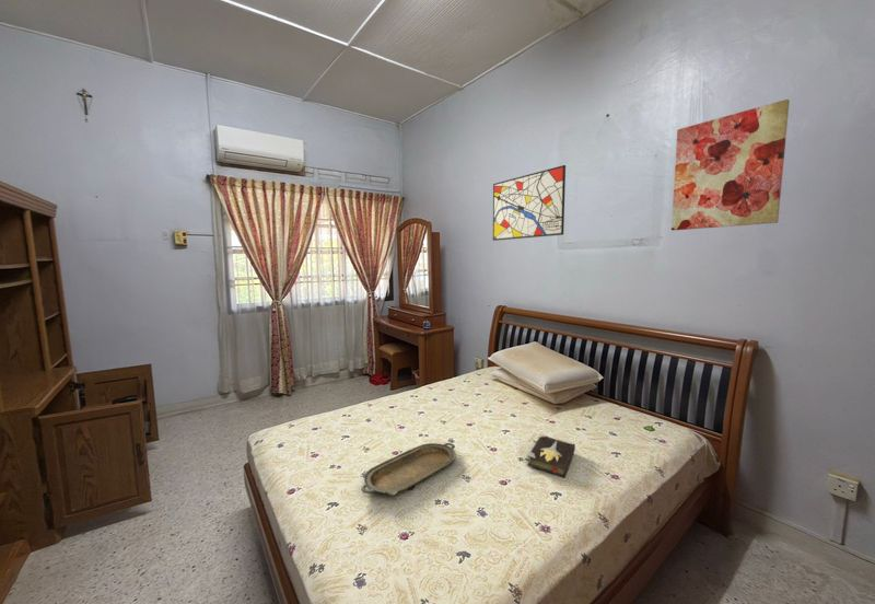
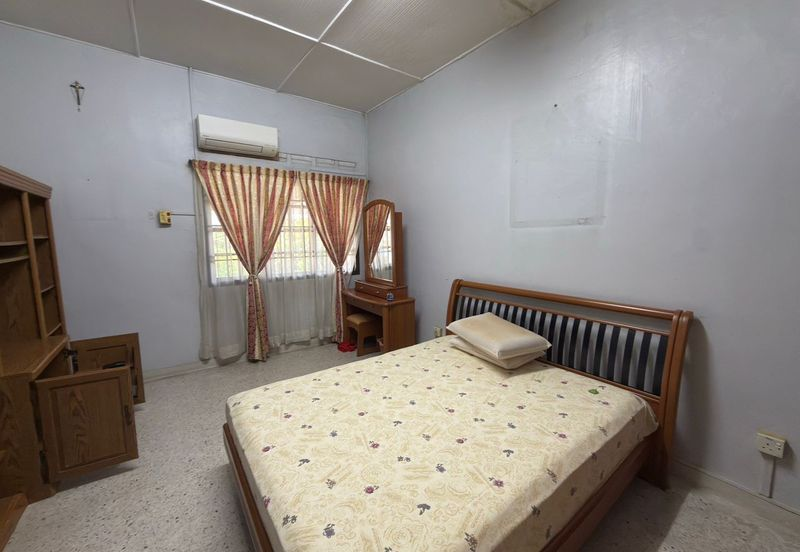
- wall art (723, 172)
- serving tray (412, 467)
- wall art (525, 207)
- hardback book (551, 453)
